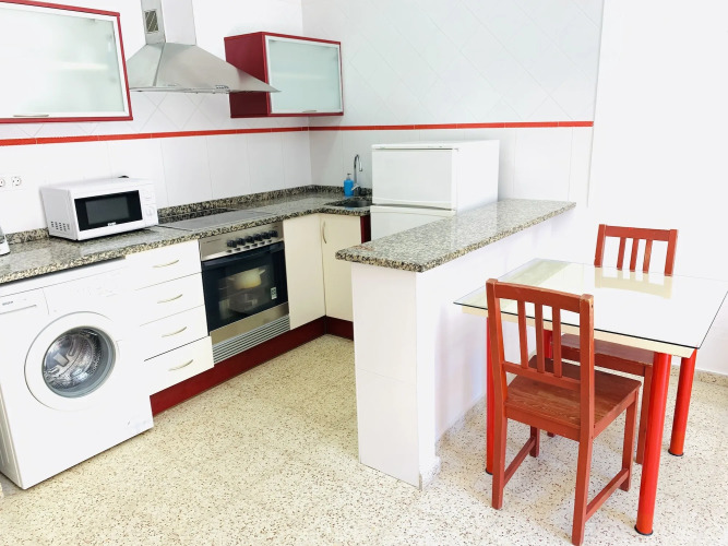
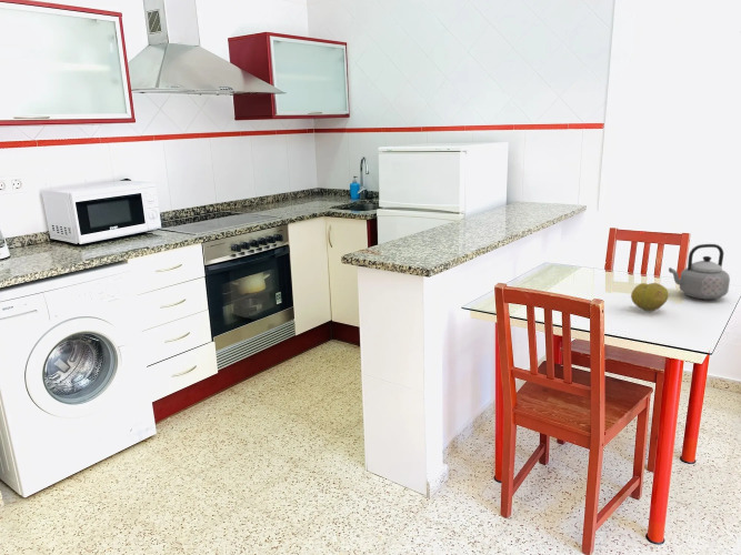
+ teapot (699, 271)
+ fruit (649, 296)
